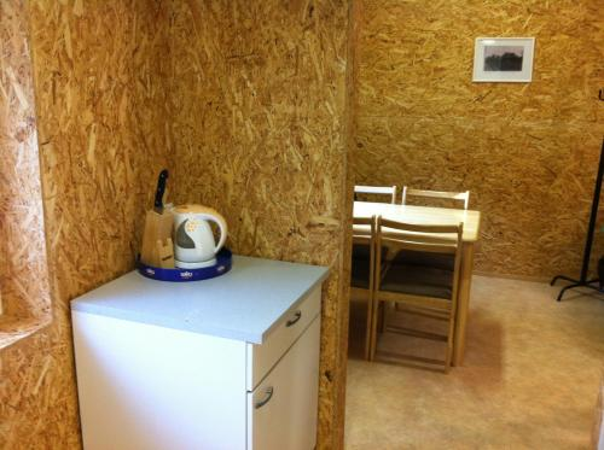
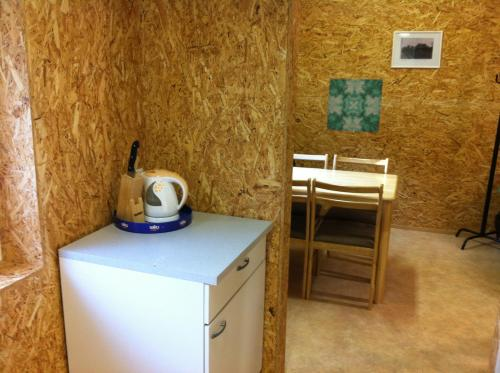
+ wall art (354, 105)
